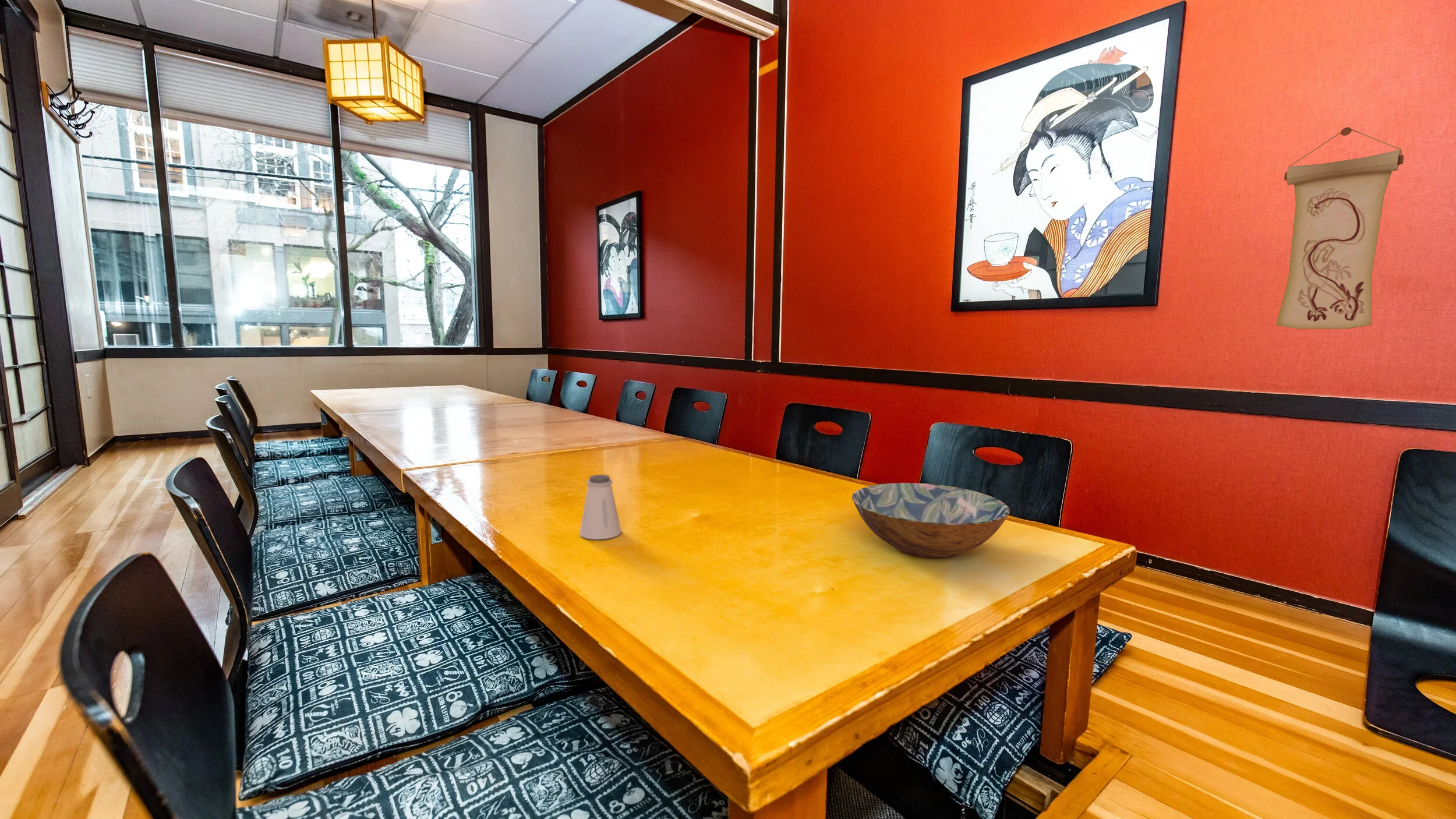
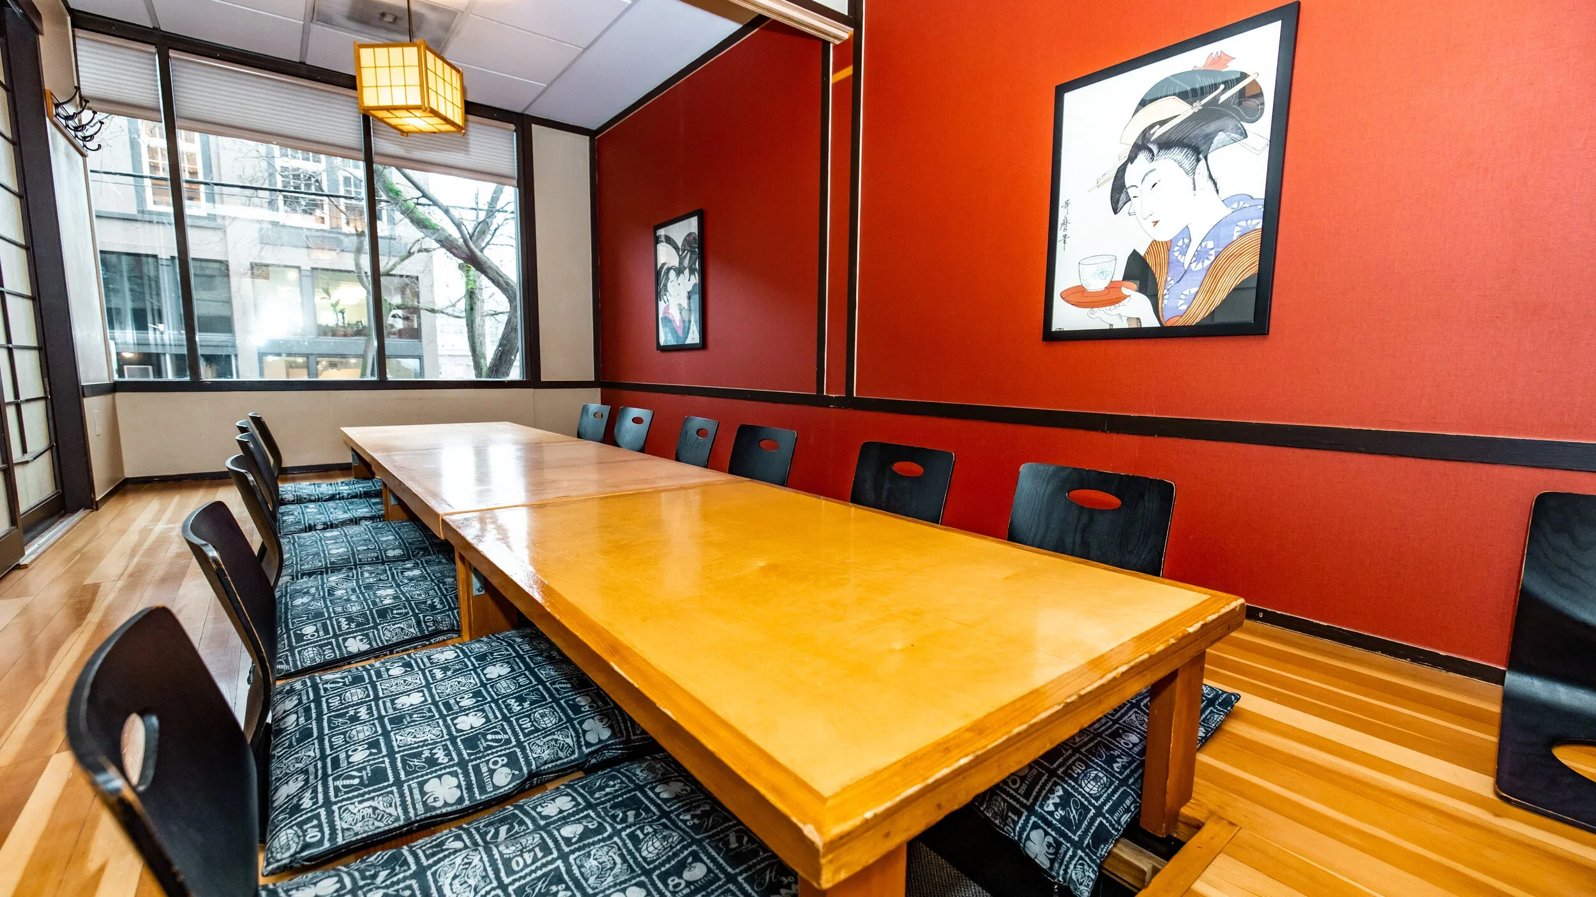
- saltshaker (600, 504)
- wall scroll (1333, 229)
- bowl (927, 524)
